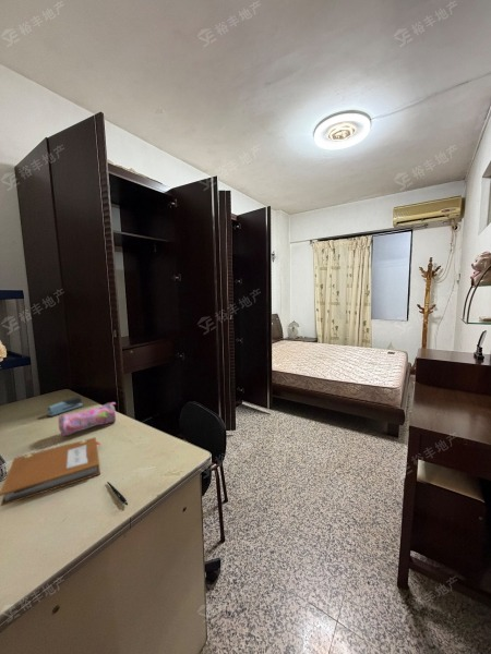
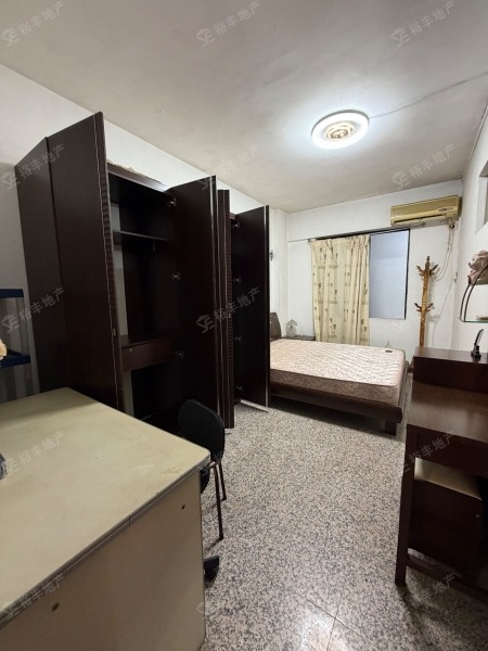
- notebook (58, 464)
- pen (117, 492)
- pencil case (88, 417)
- stapler (65, 405)
